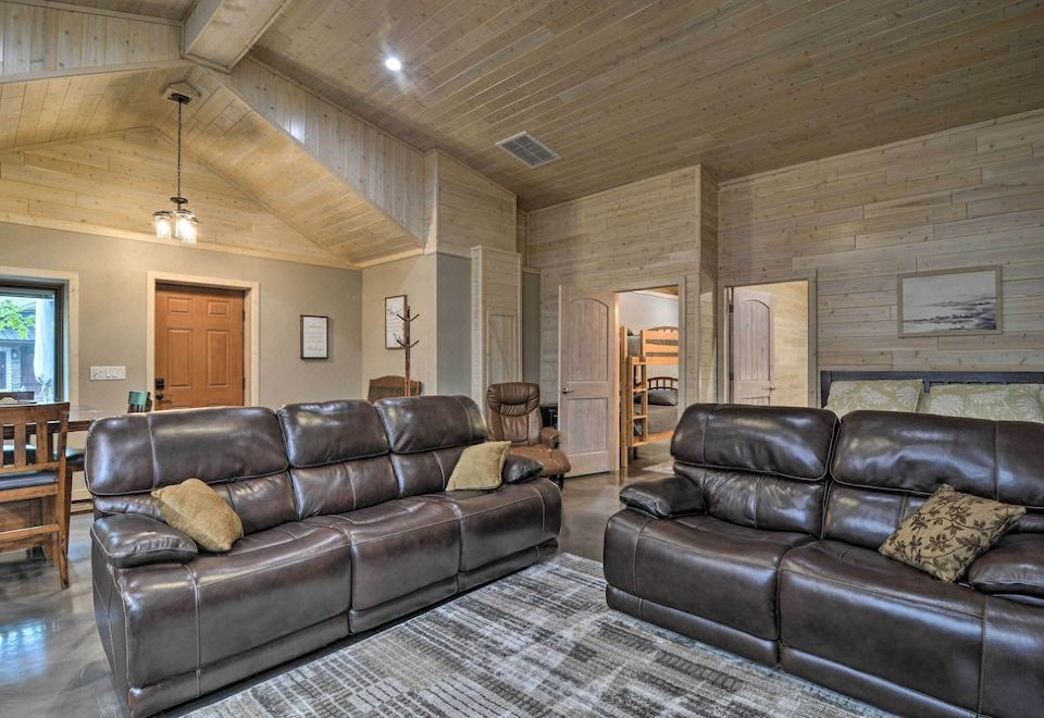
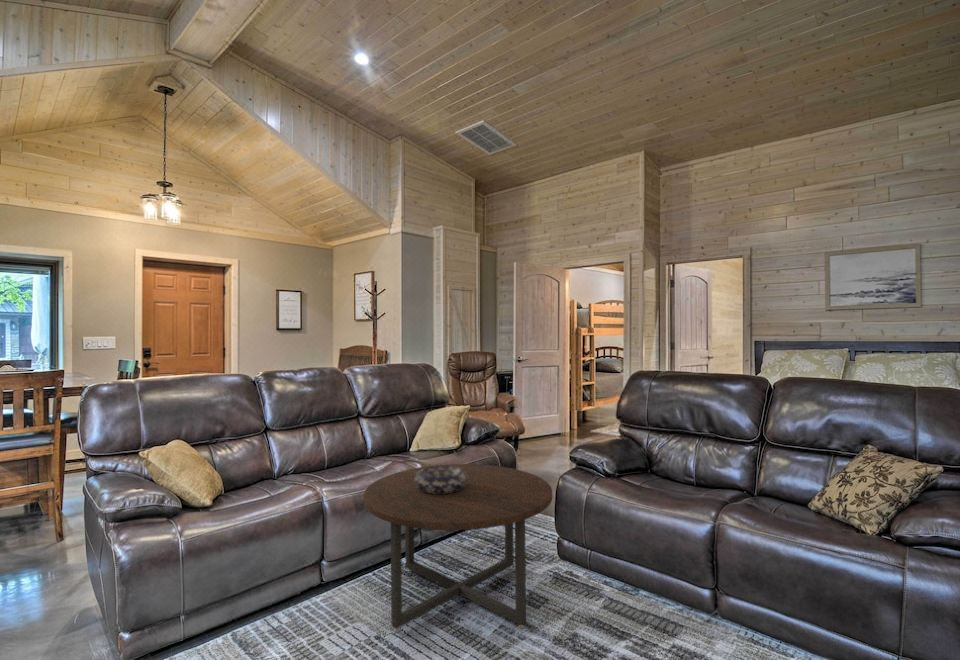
+ coffee table (459, 529)
+ decorative bowl (441, 479)
